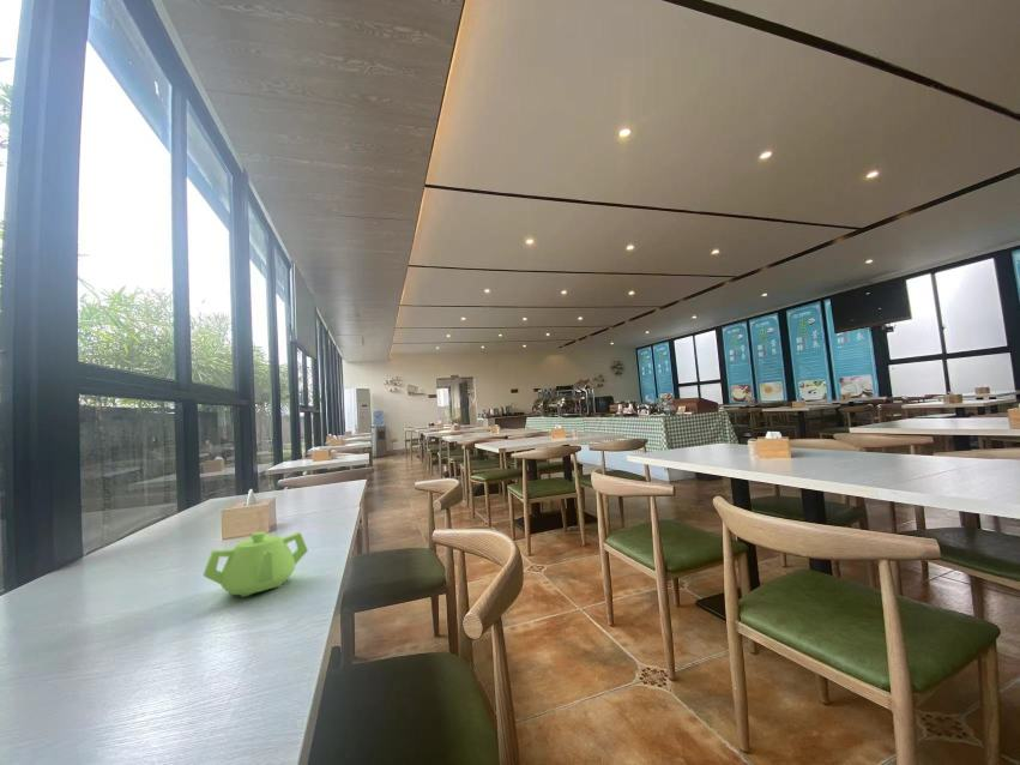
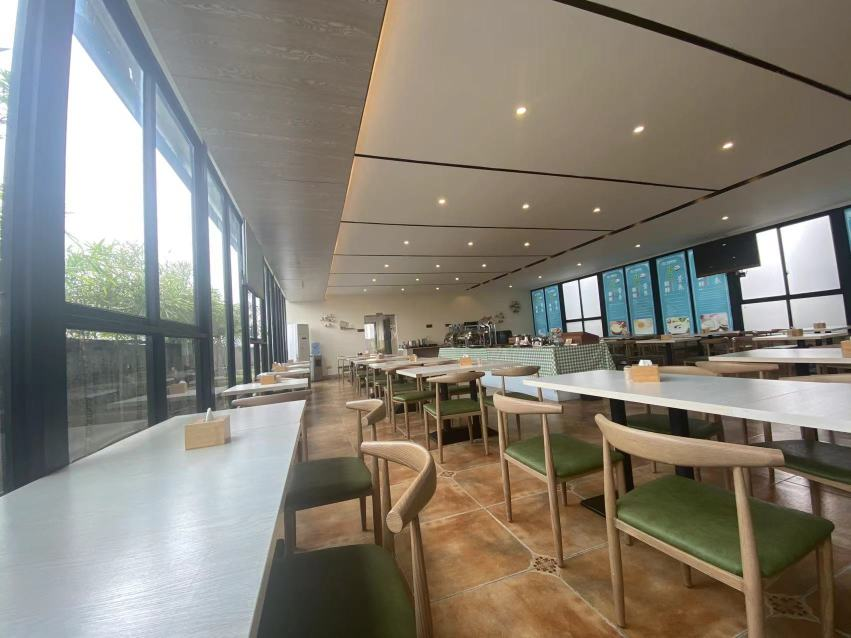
- teapot (259, 561)
